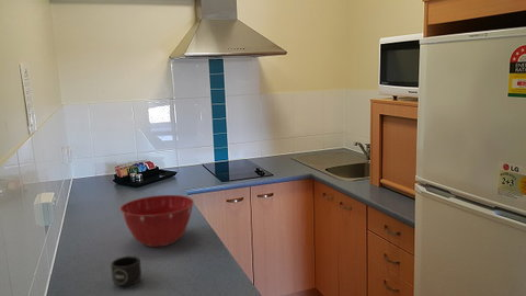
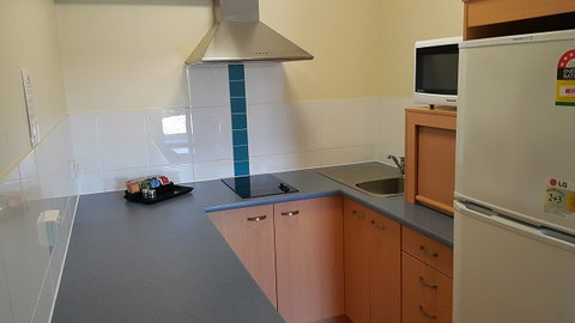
- mixing bowl (159, 221)
- mug (128, 270)
